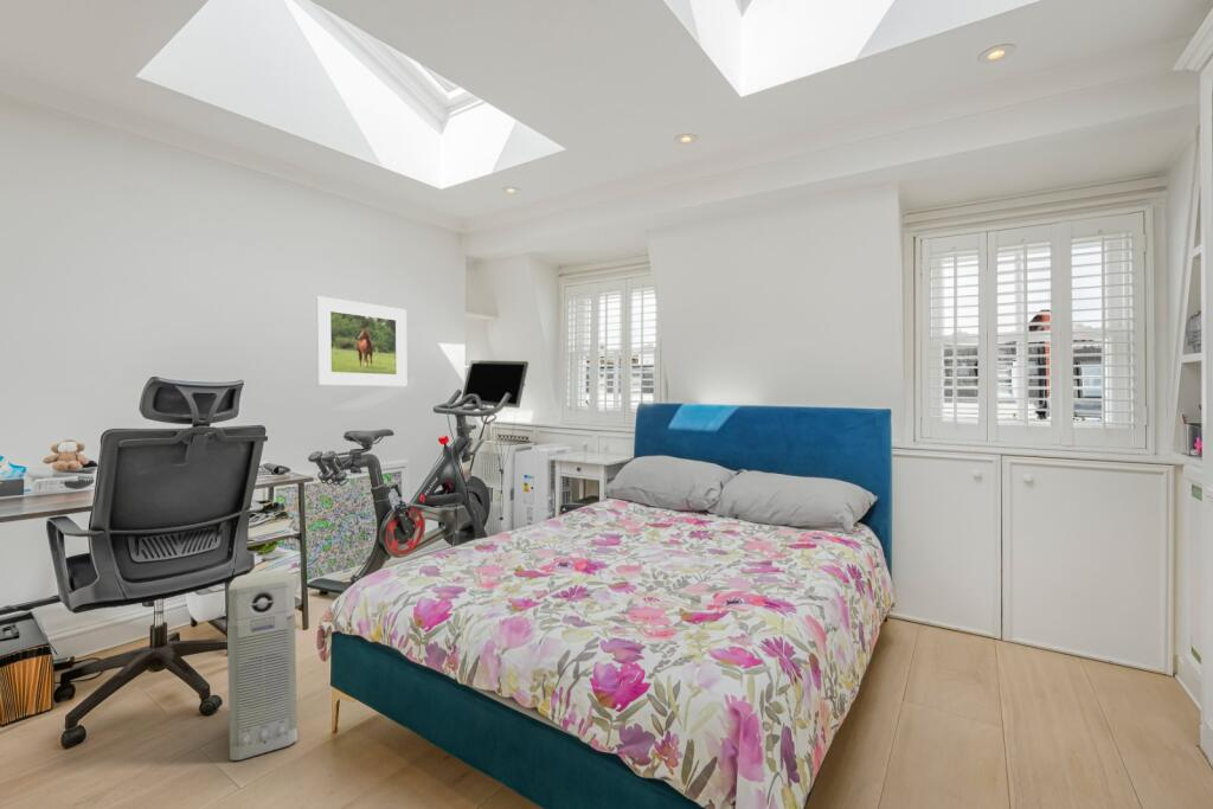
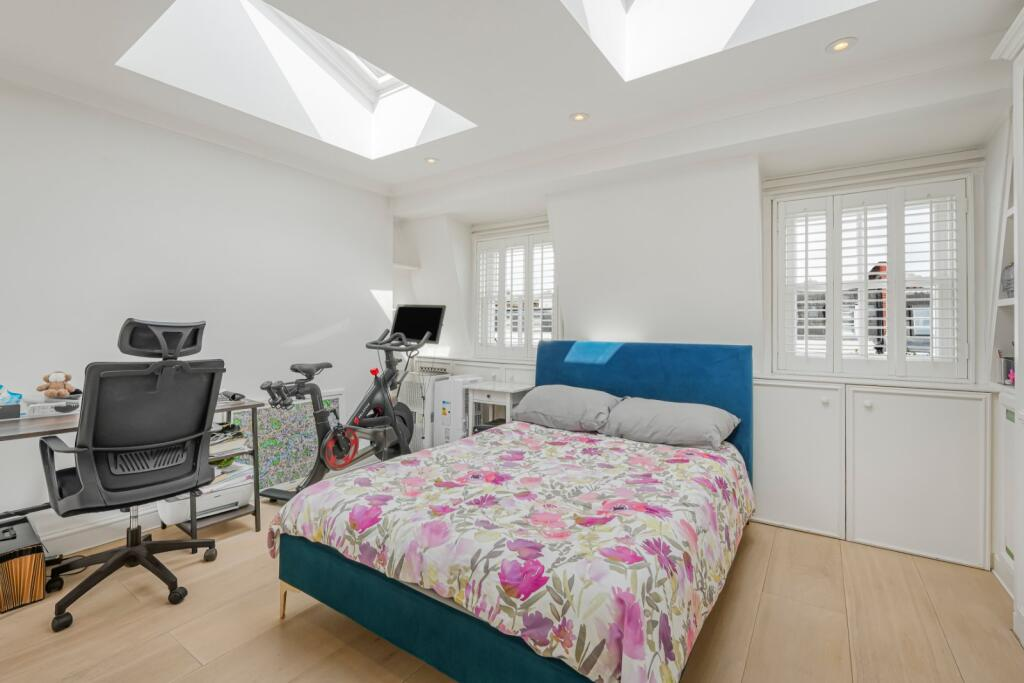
- air purifier (262, 654)
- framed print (364, 345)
